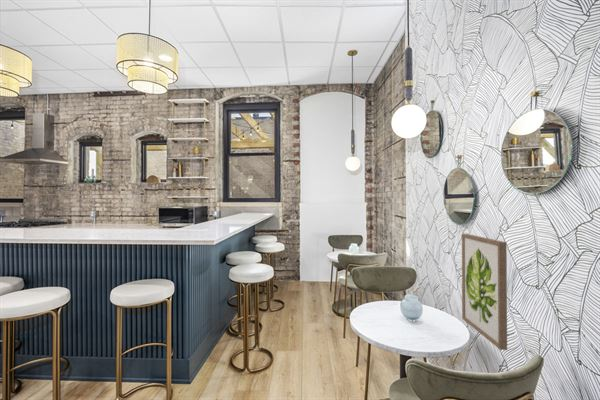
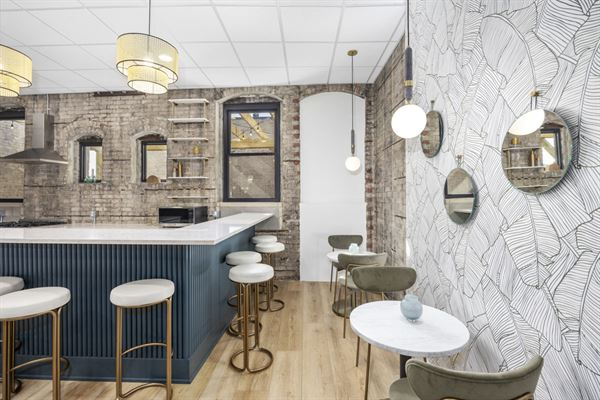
- wall art (481, 285)
